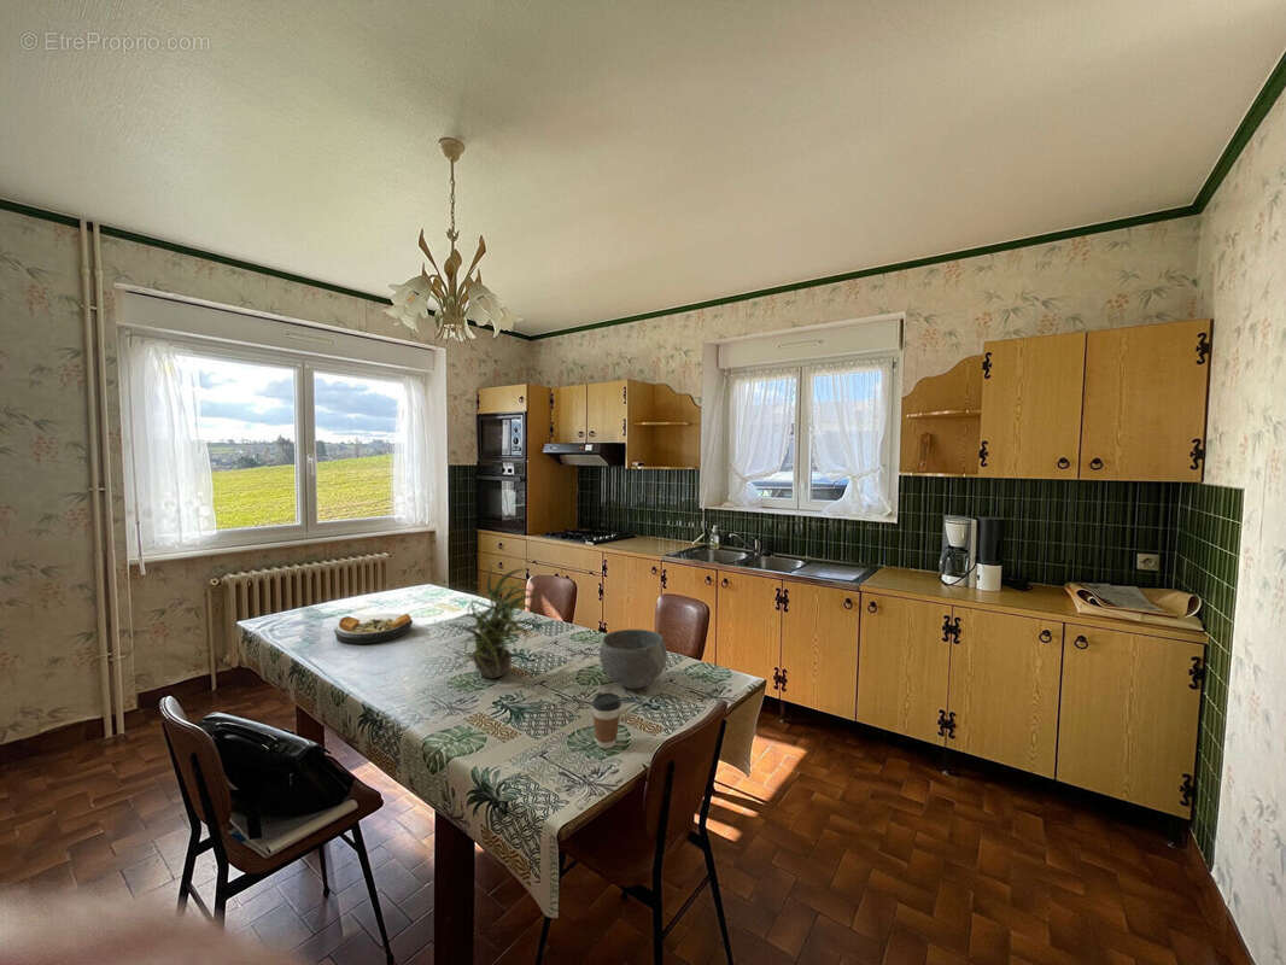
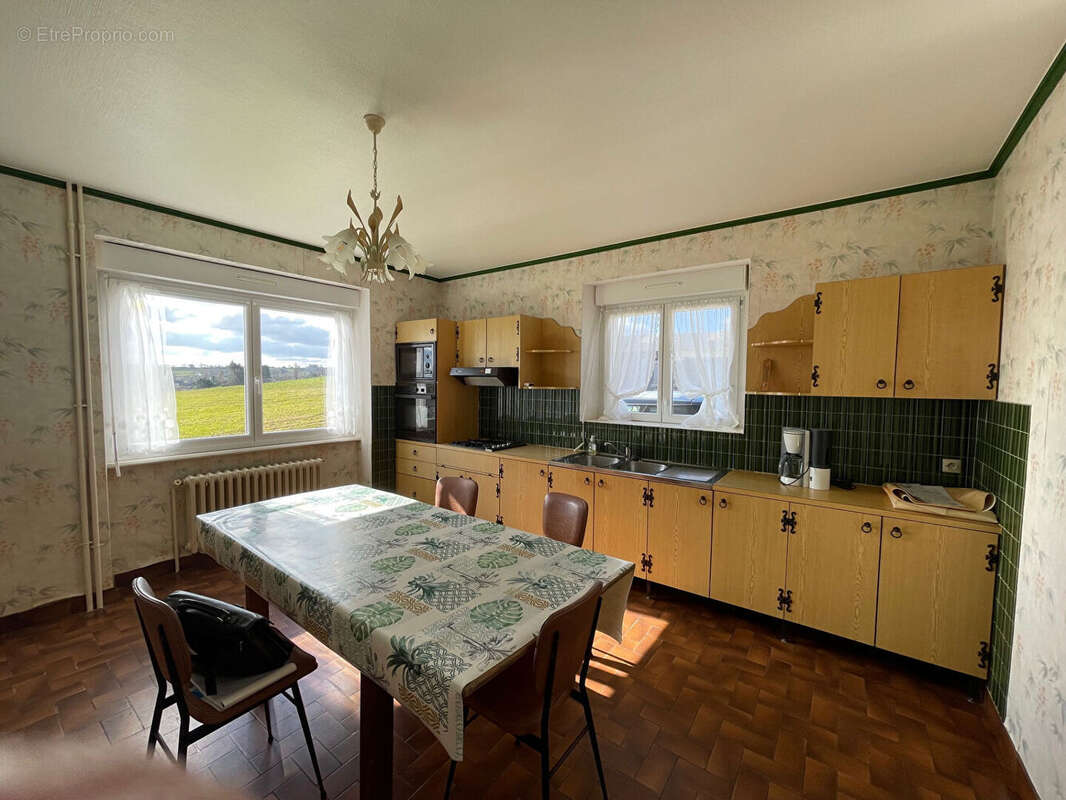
- plate (374, 625)
- bowl (632, 660)
- potted plant (501, 621)
- coffee cup (606, 720)
